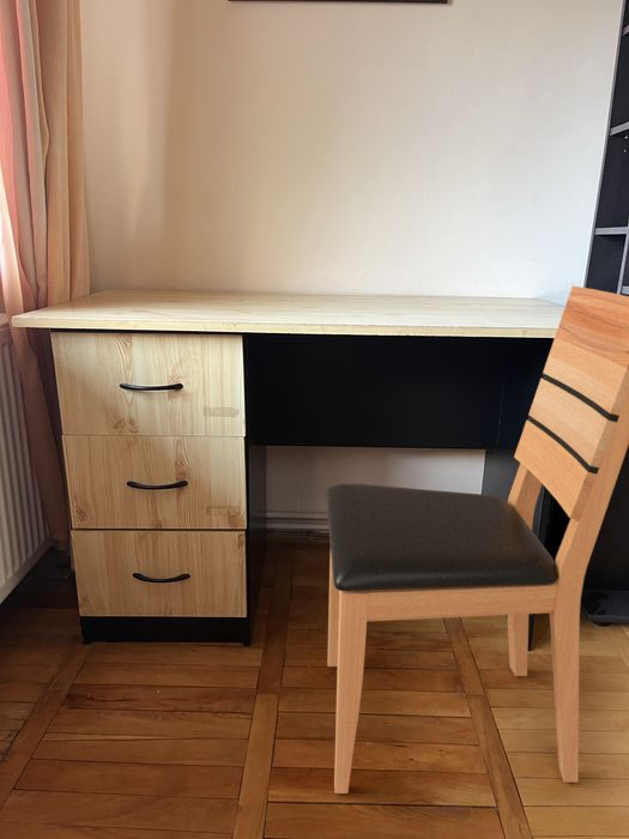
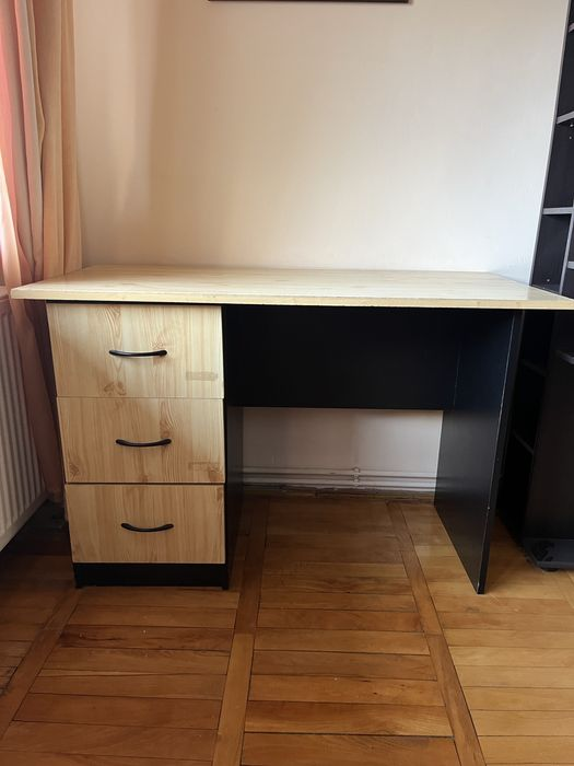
- chair (458, 529)
